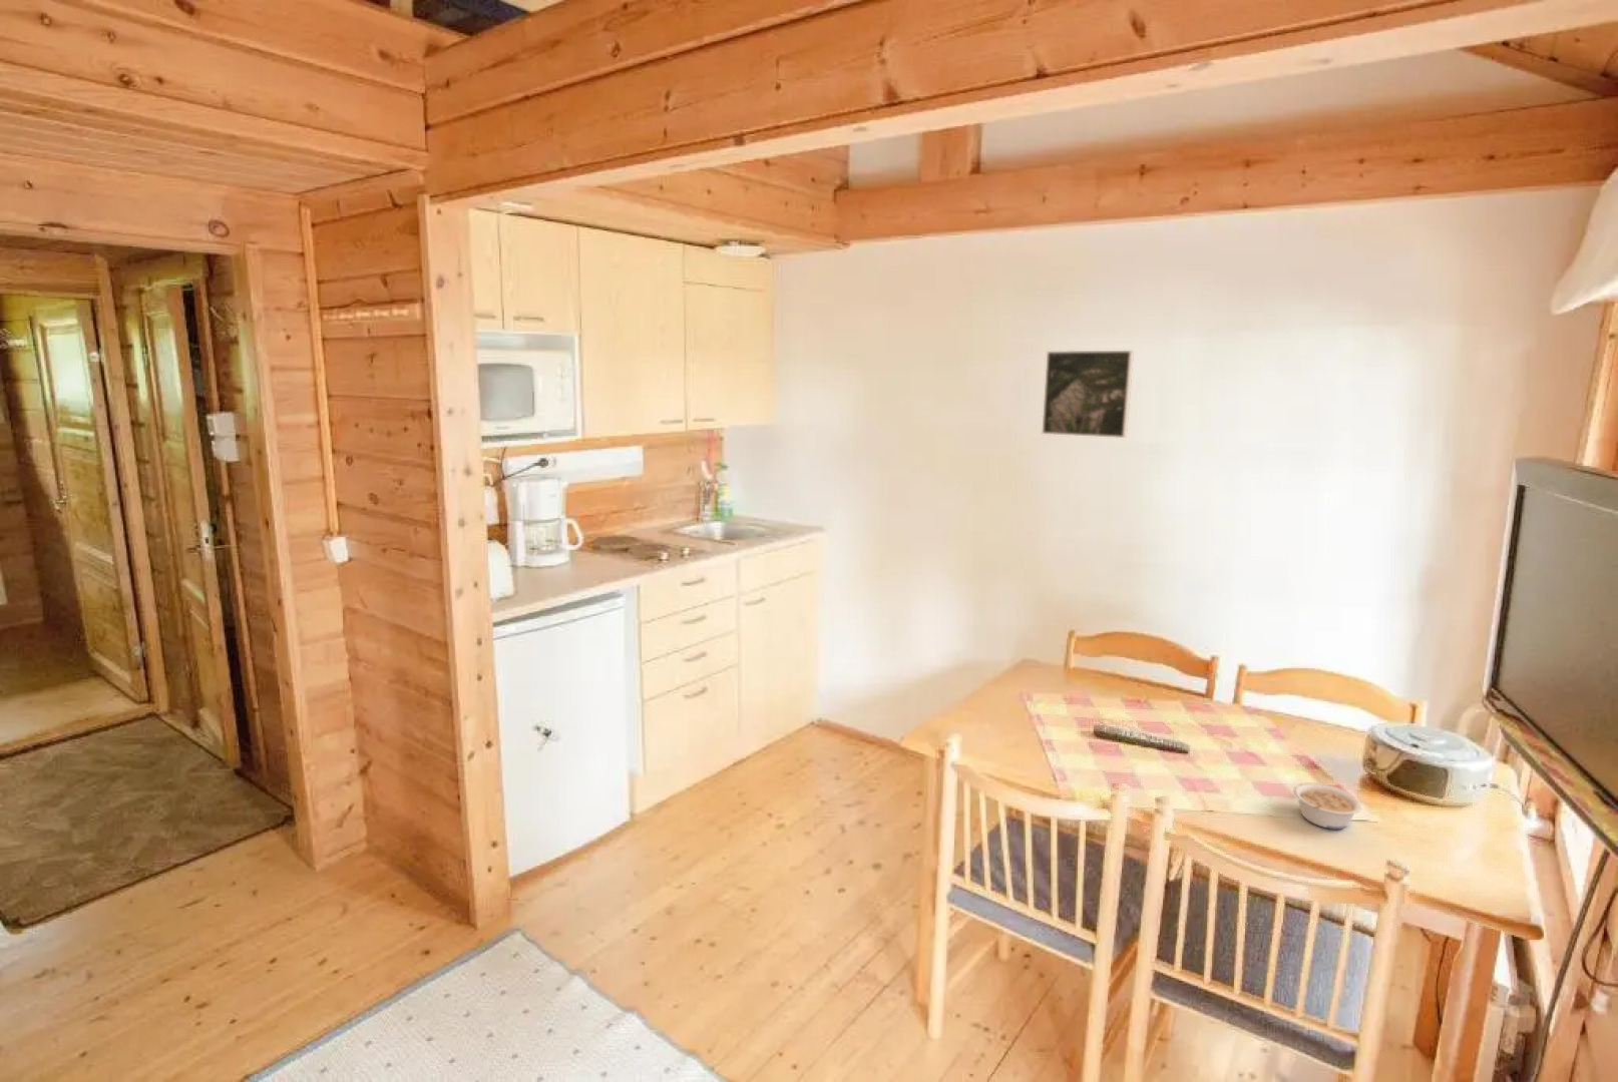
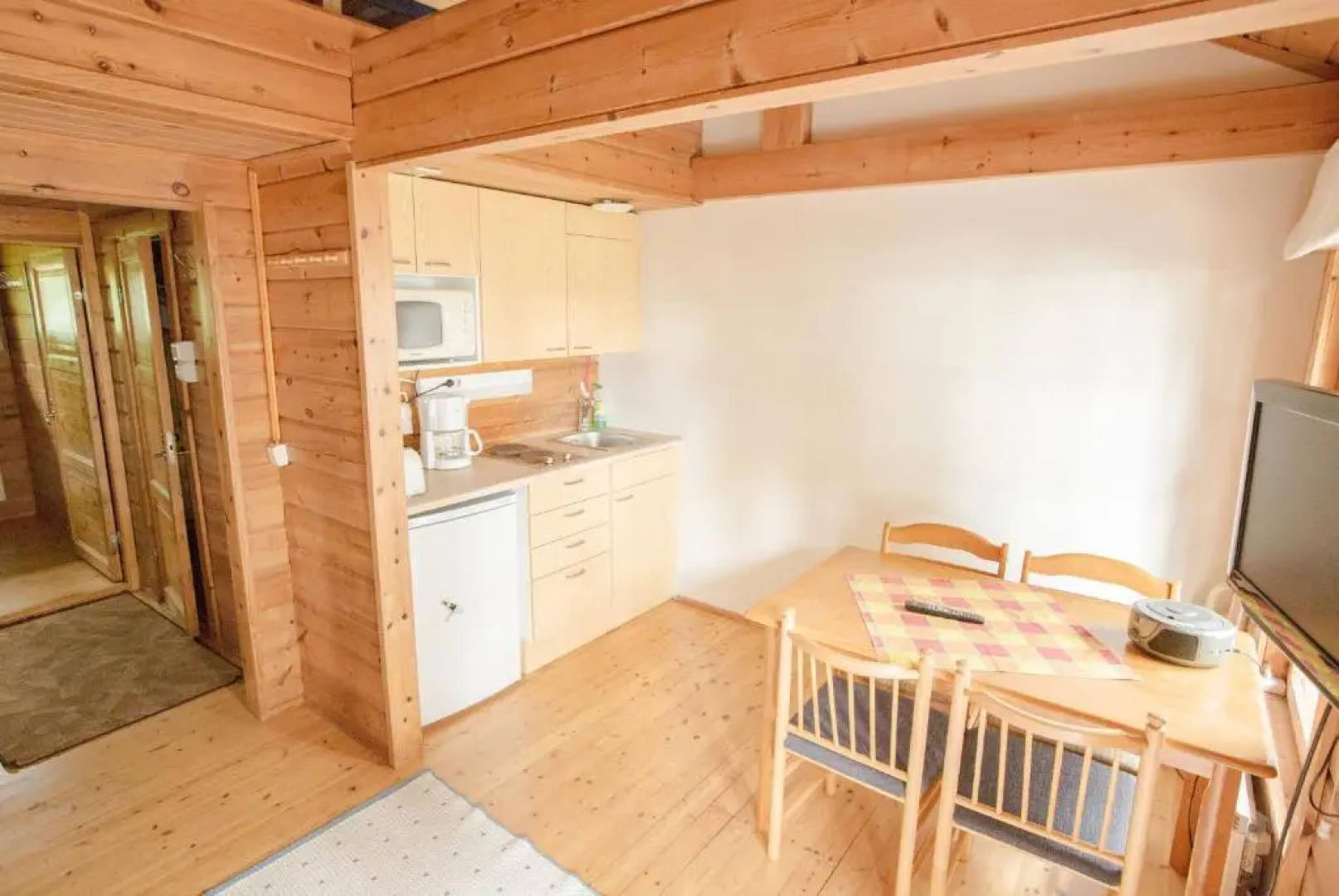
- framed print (1085, 392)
- legume (1327, 807)
